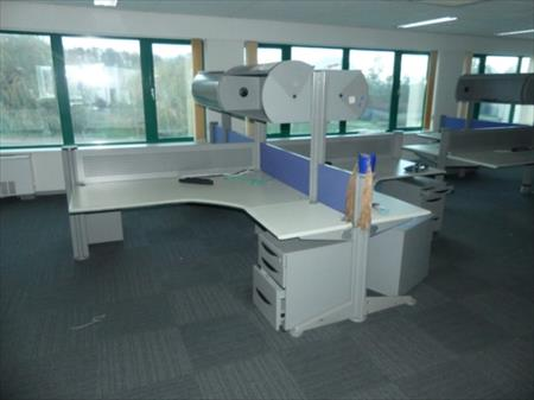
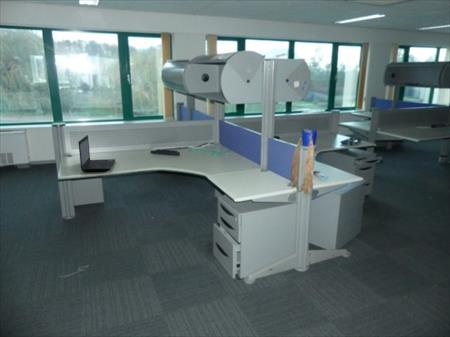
+ laptop (98, 160)
